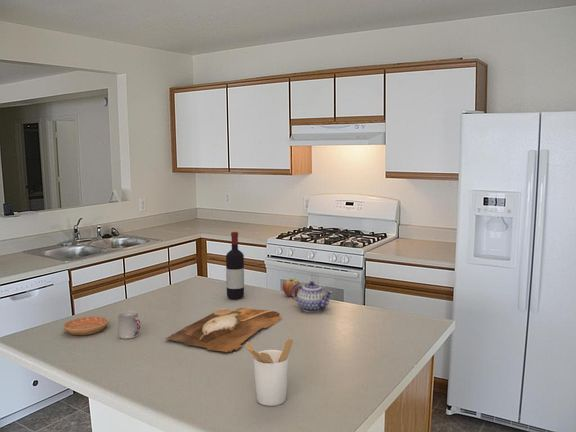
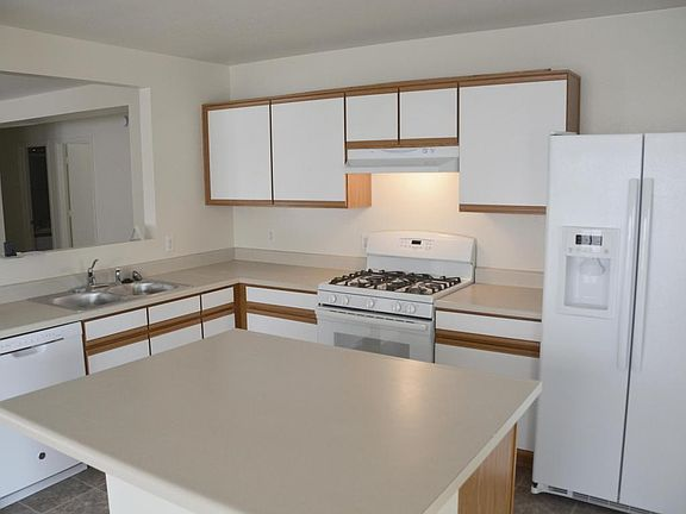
- cup (131, 325)
- fruit (291, 287)
- cutting board (226, 322)
- teapot (311, 295)
- utensil holder (267, 371)
- saucer (86, 326)
- wine bottle (235, 265)
